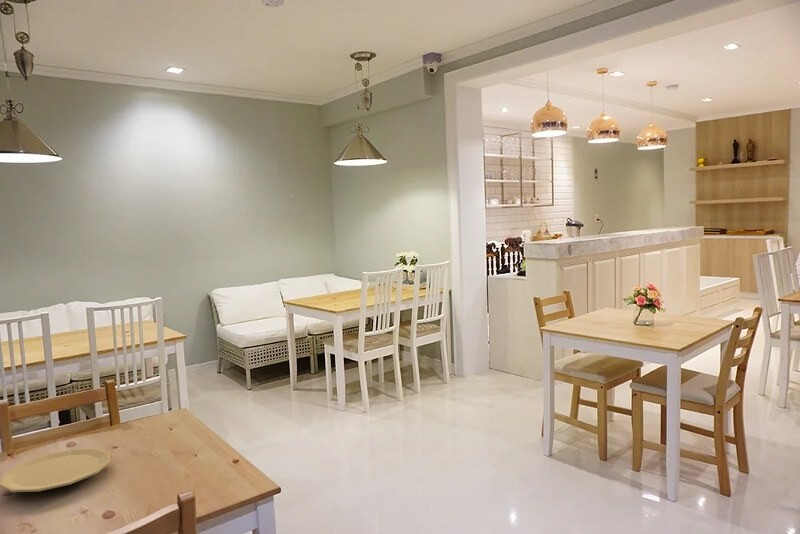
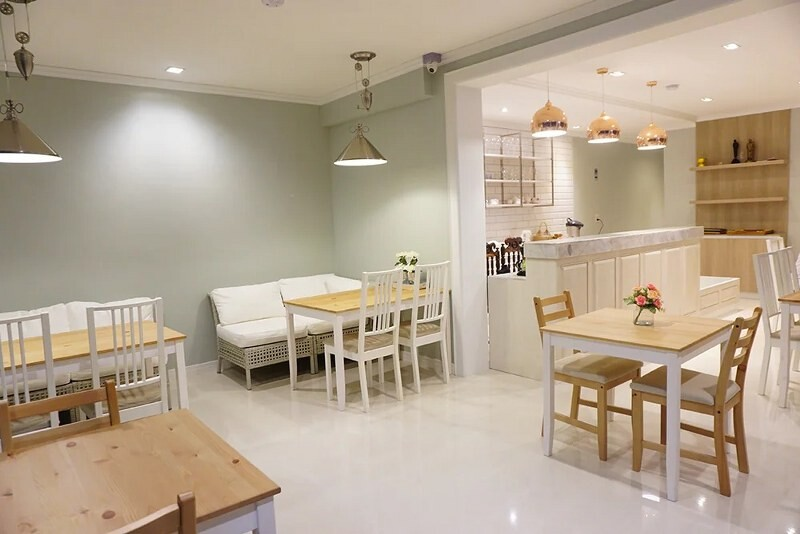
- plate (57, 472)
